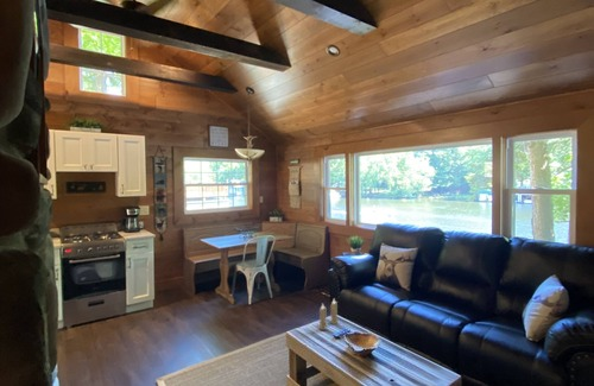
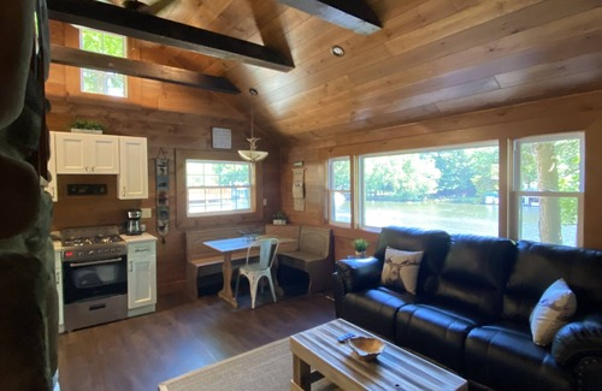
- candle (324, 312)
